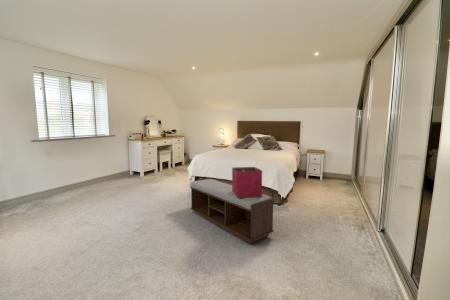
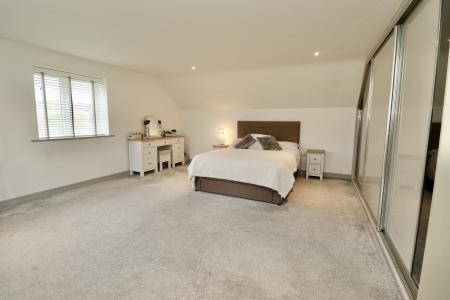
- bench (226, 205)
- storage bin (246, 181)
